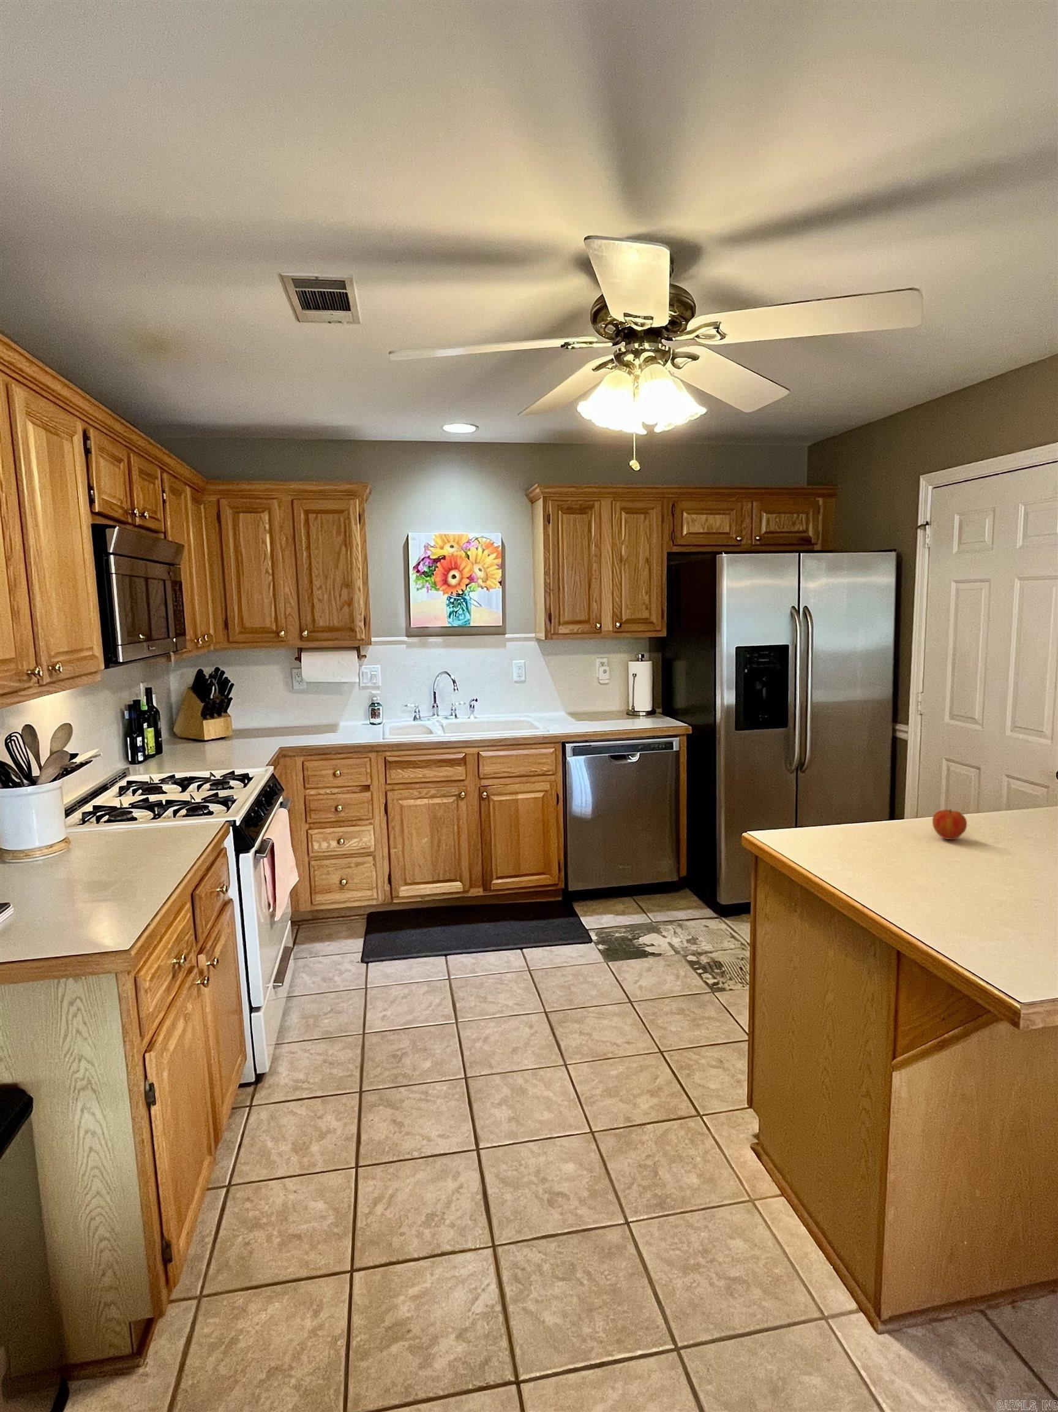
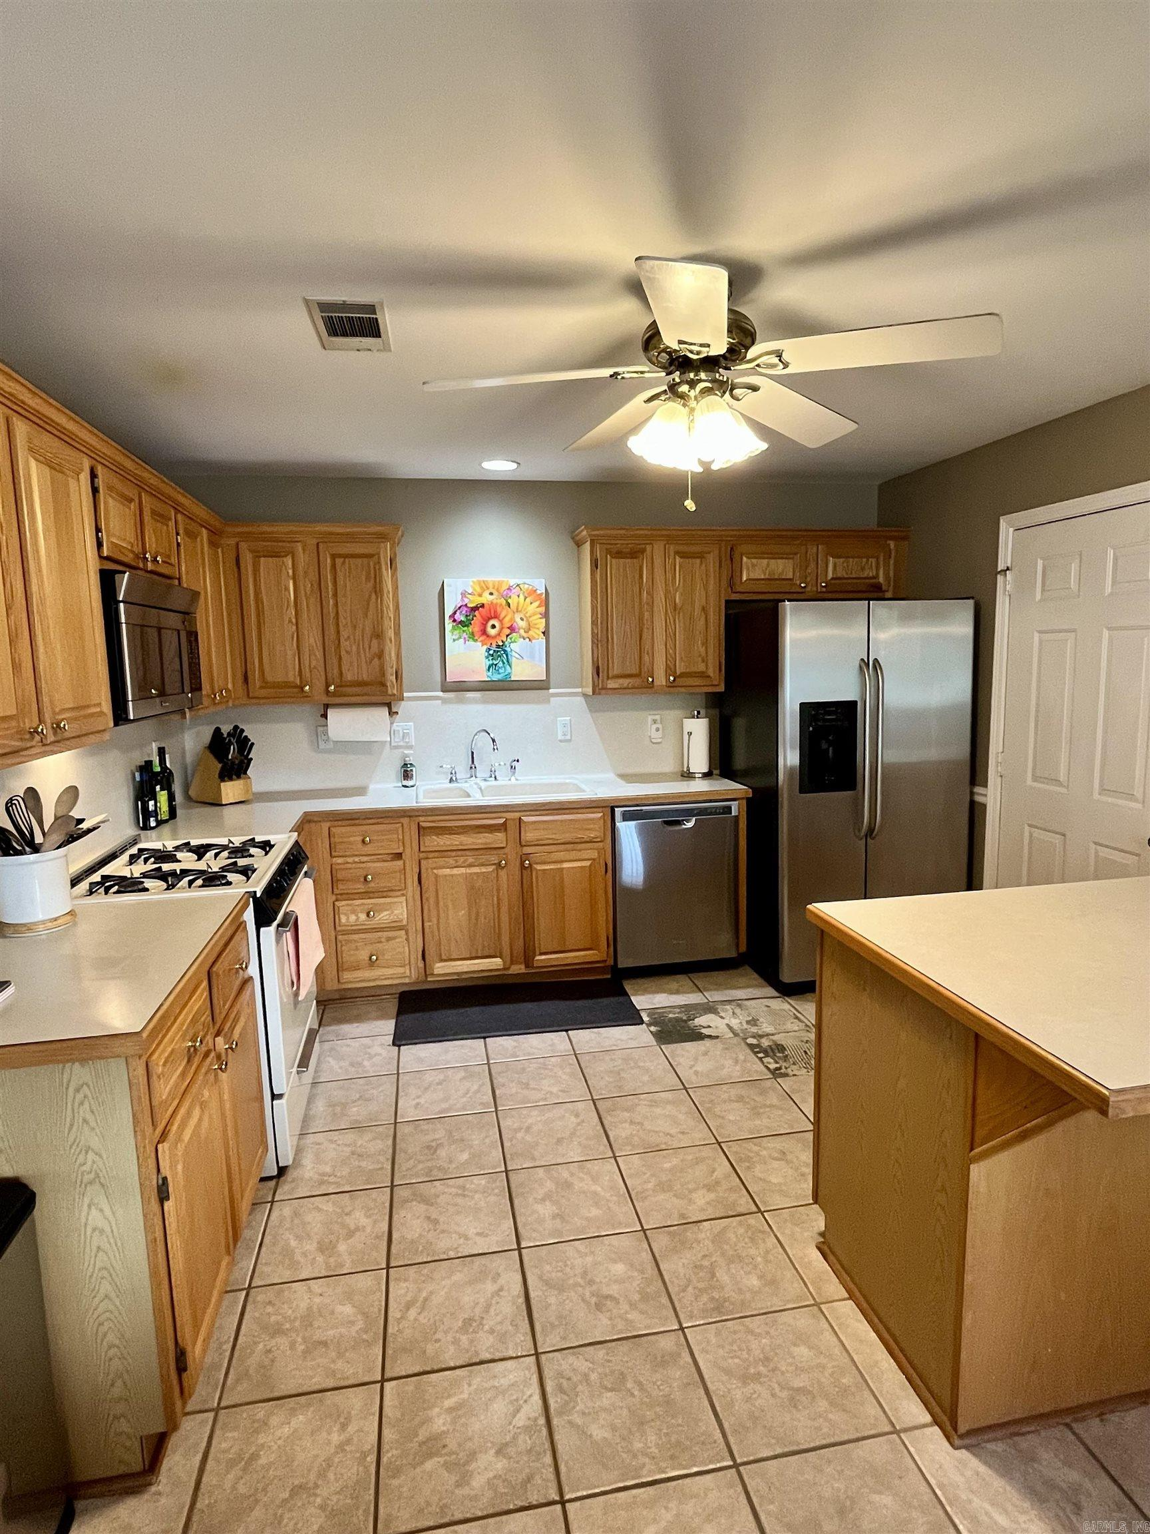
- apple (949, 824)
